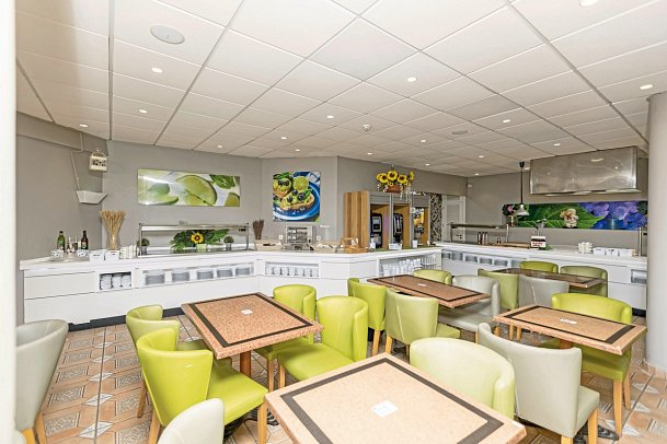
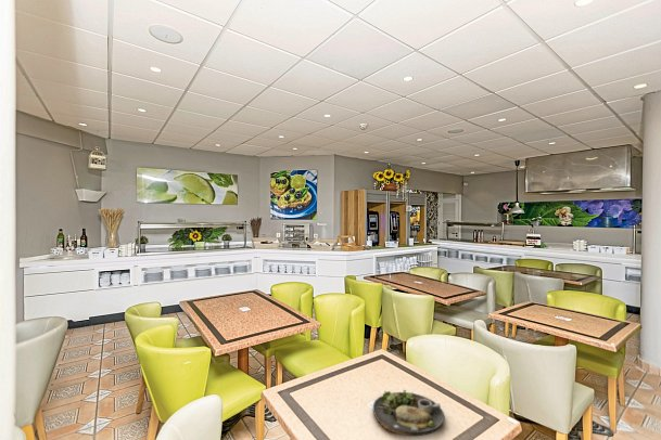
+ dinner plate (407, 405)
